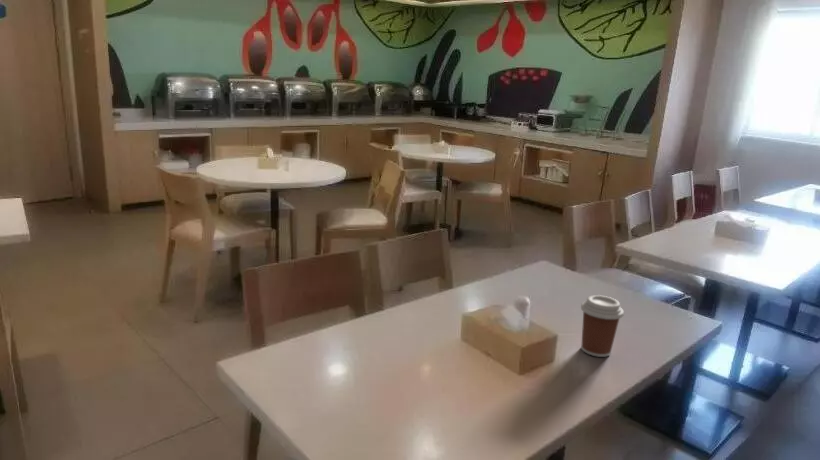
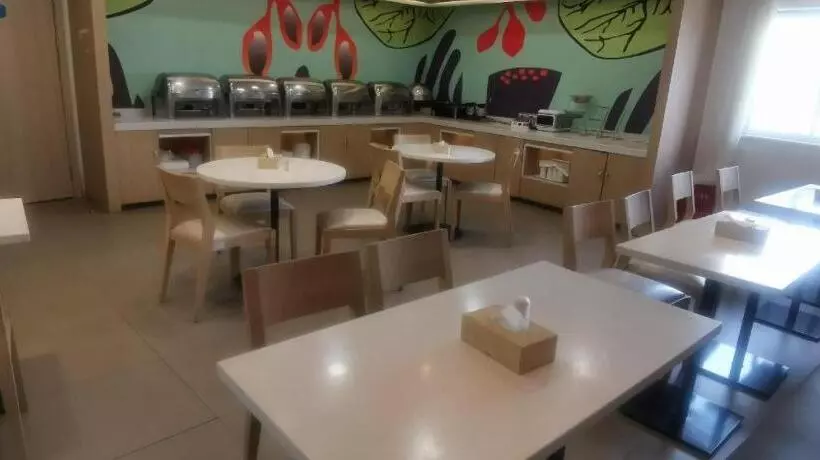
- coffee cup (599, 325)
